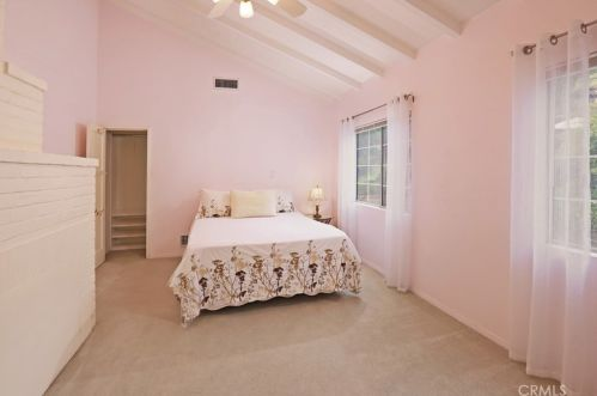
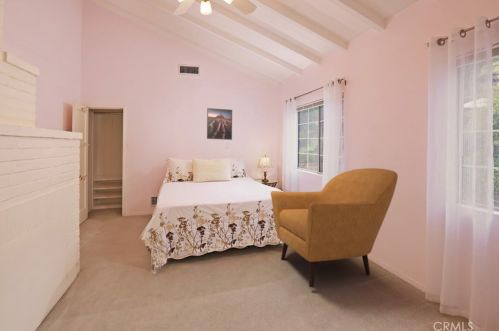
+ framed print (219, 124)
+ armchair (334, 217)
